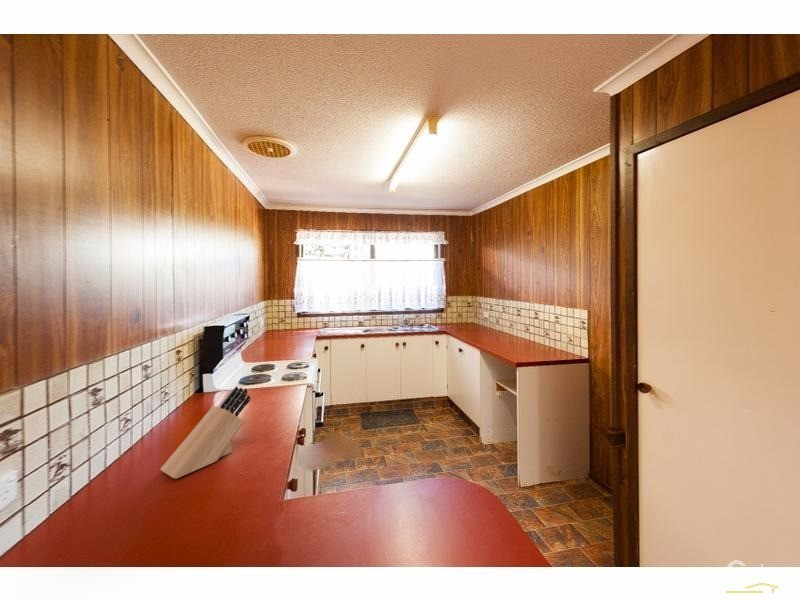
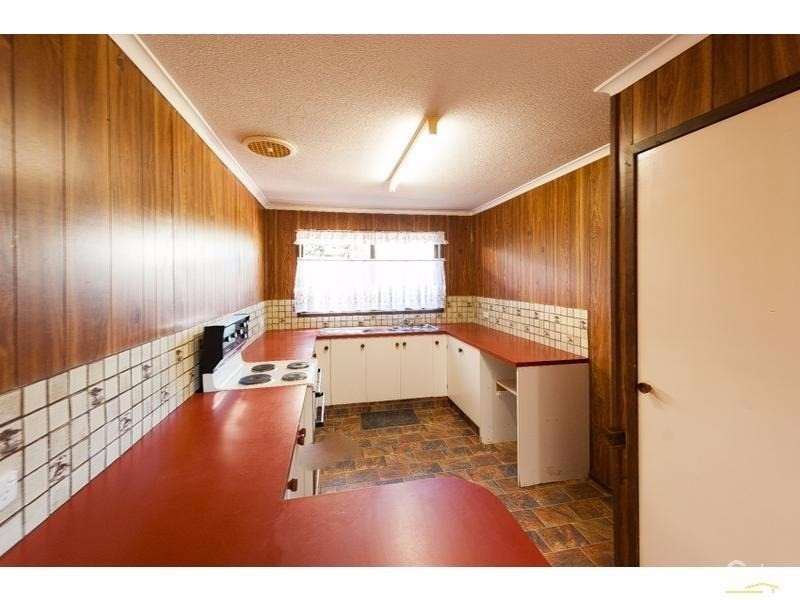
- knife block (211, 426)
